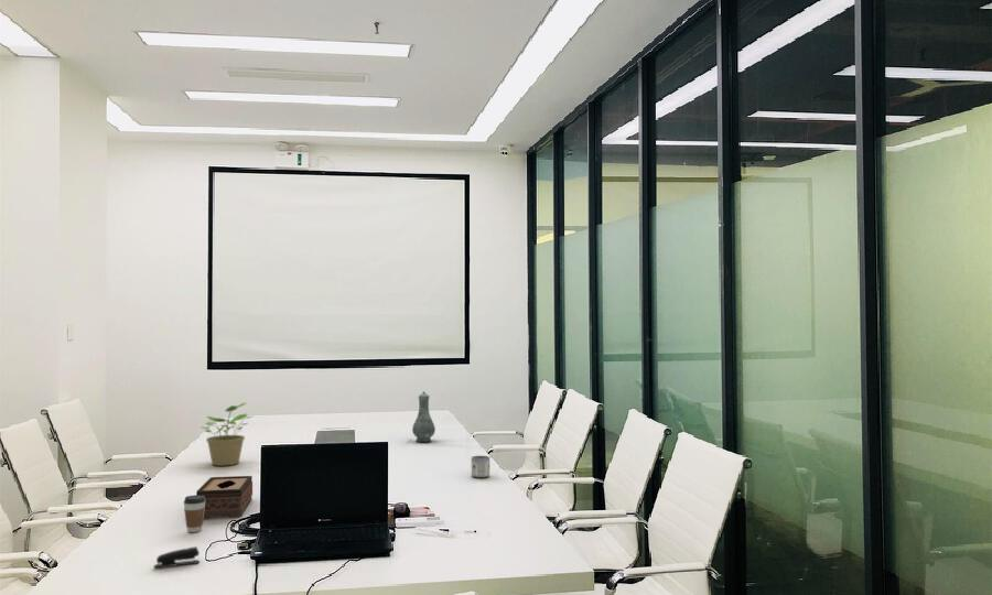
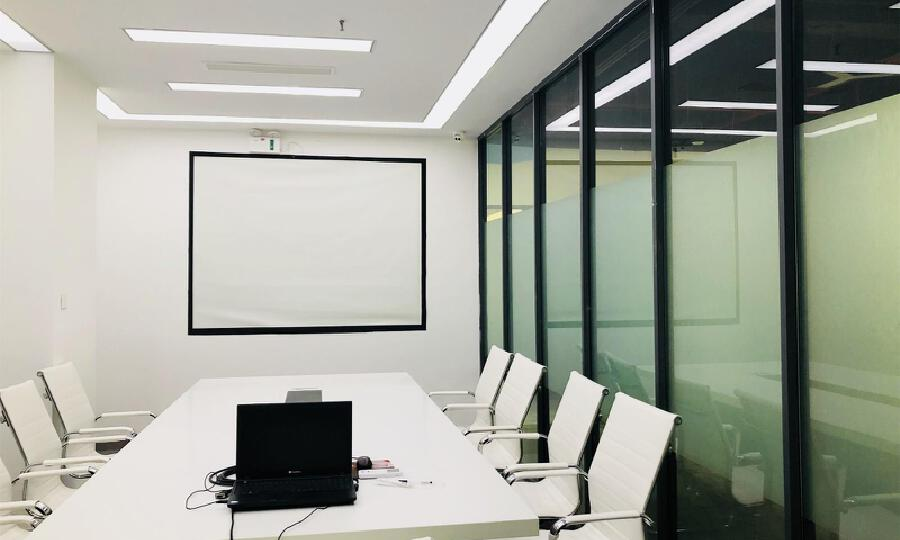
- vase (423, 415)
- potted plant (224, 431)
- coffee cup (194, 513)
- mug (479, 465)
- tissue box (225, 496)
- stapler (176, 556)
